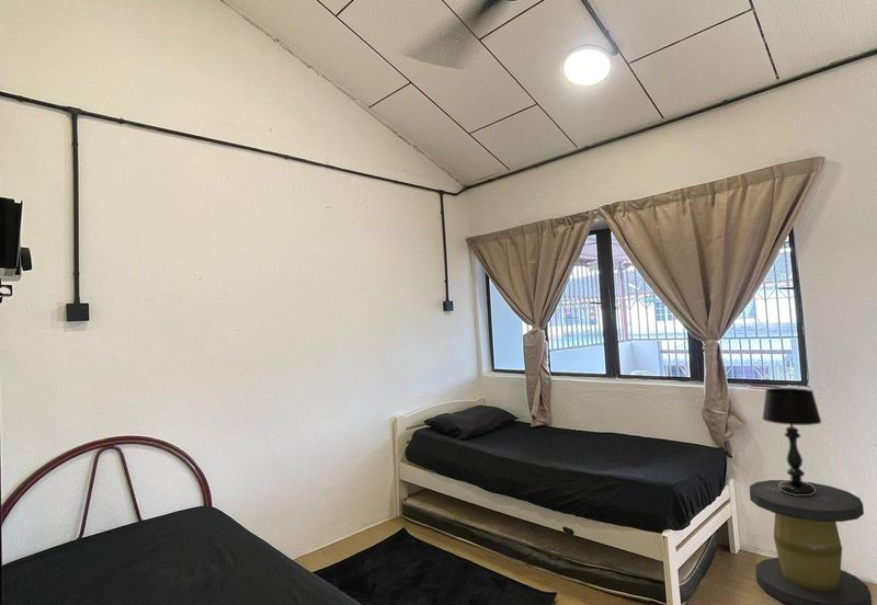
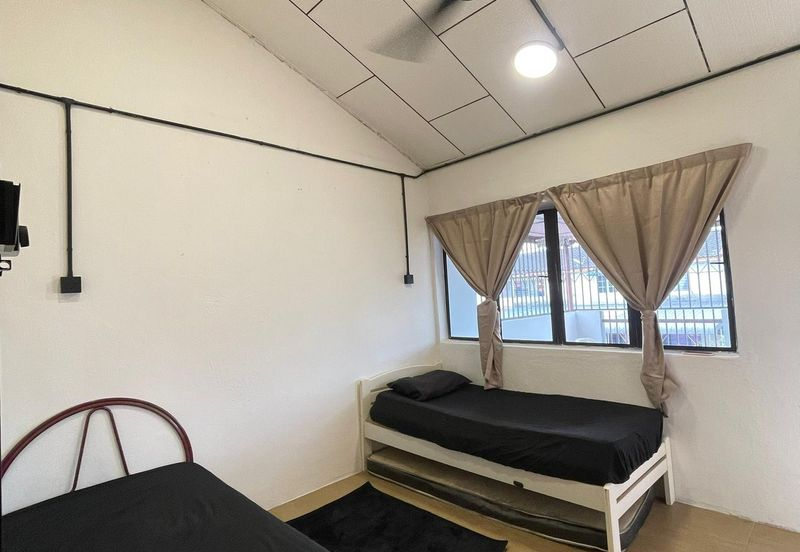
- table lamp (793, 441)
- stool (806, 540)
